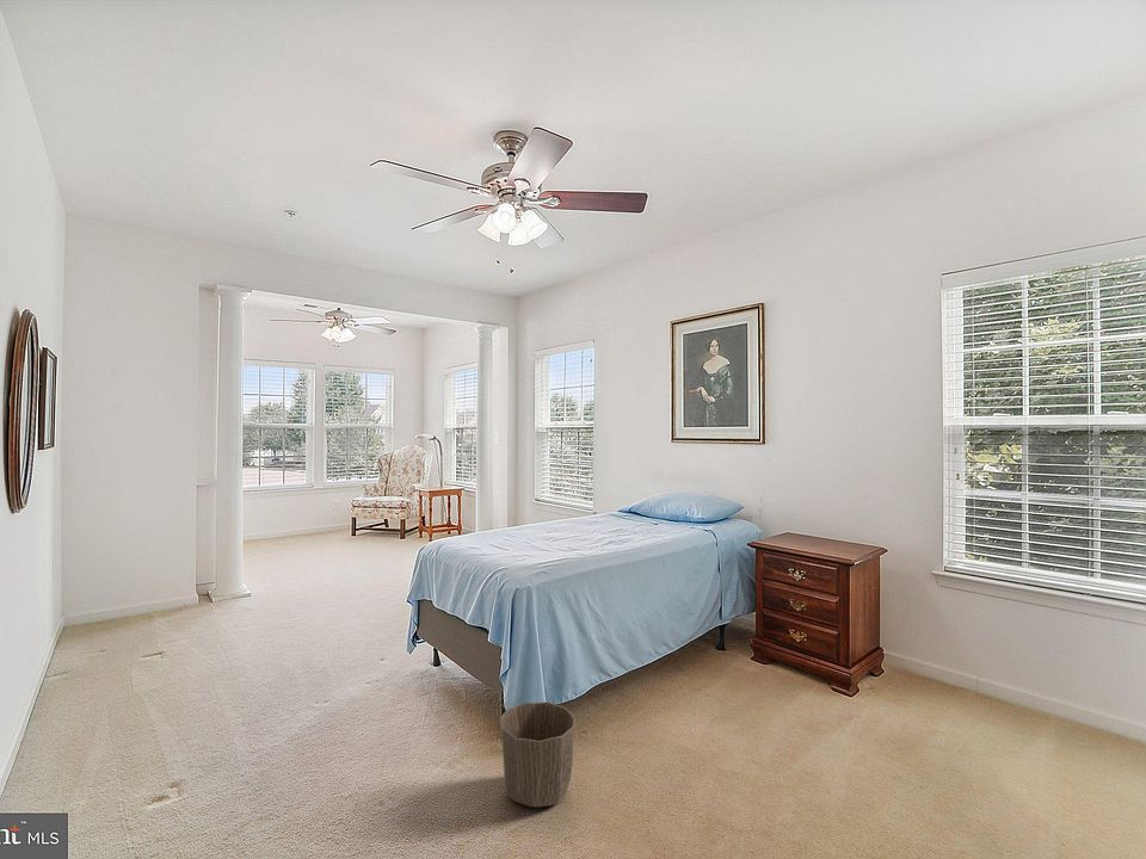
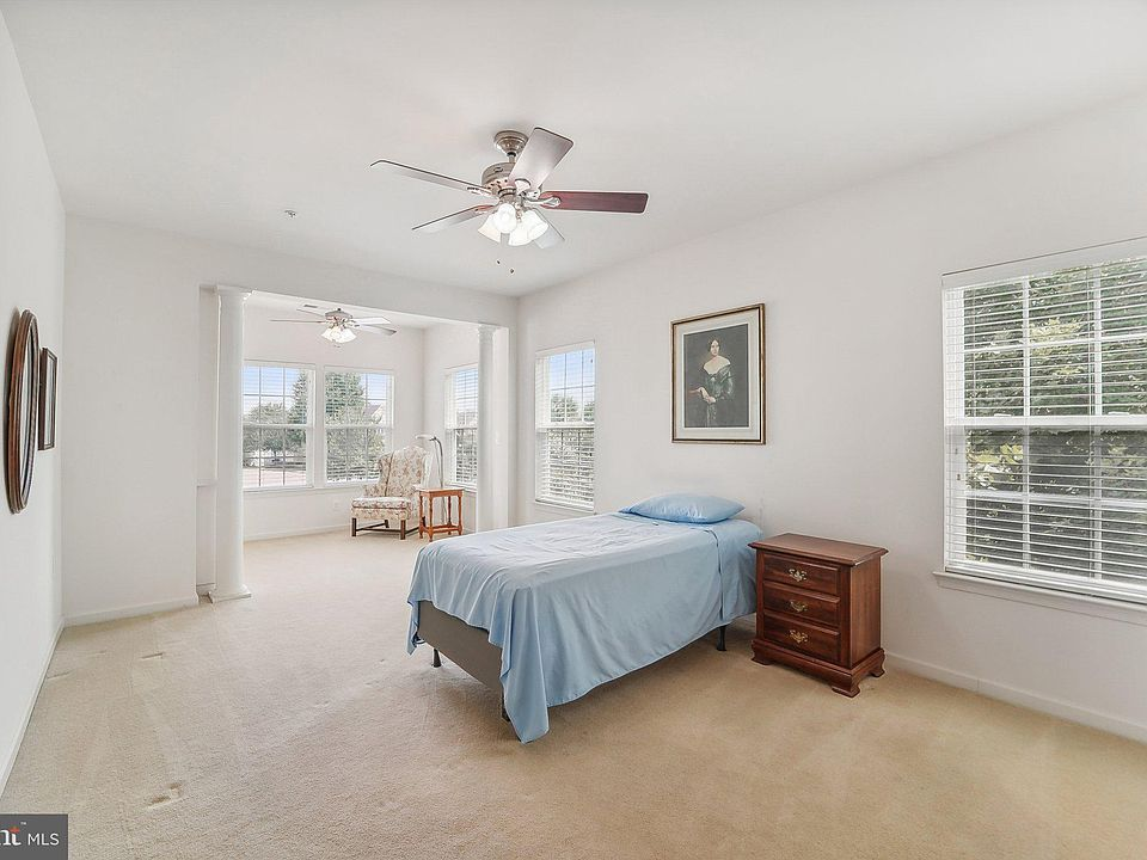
- waste basket (537, 754)
